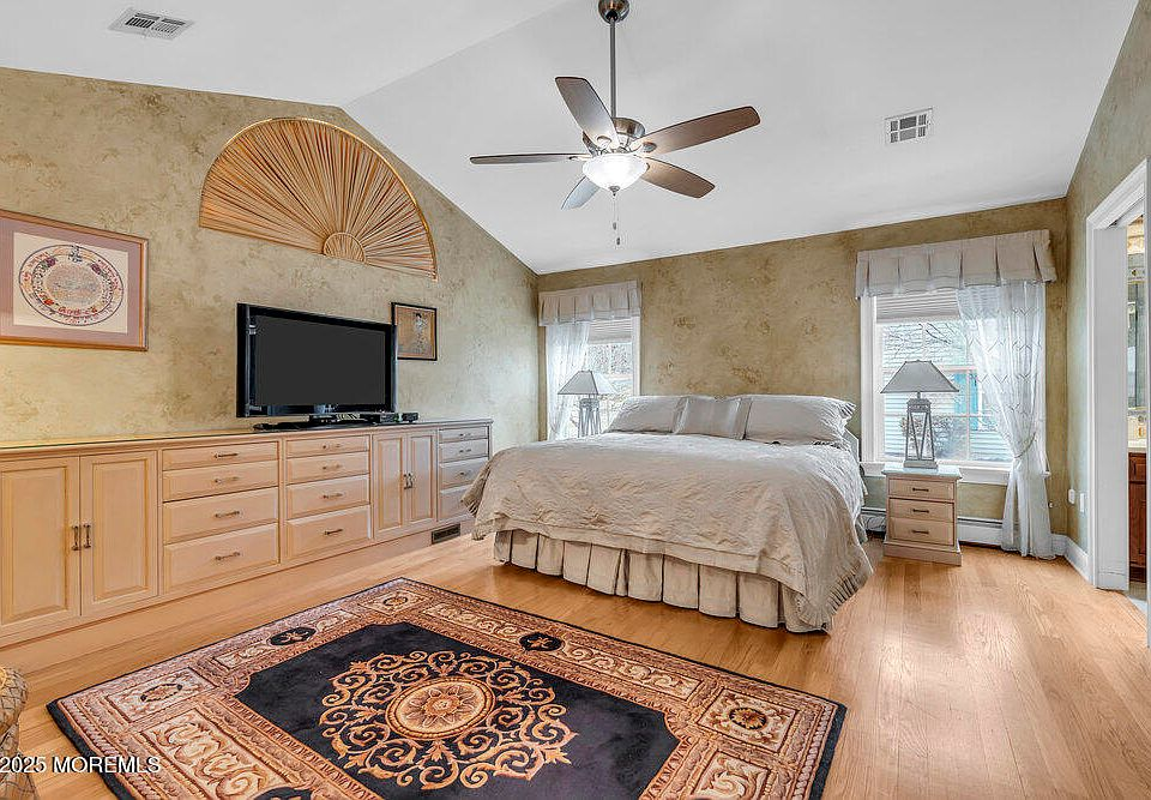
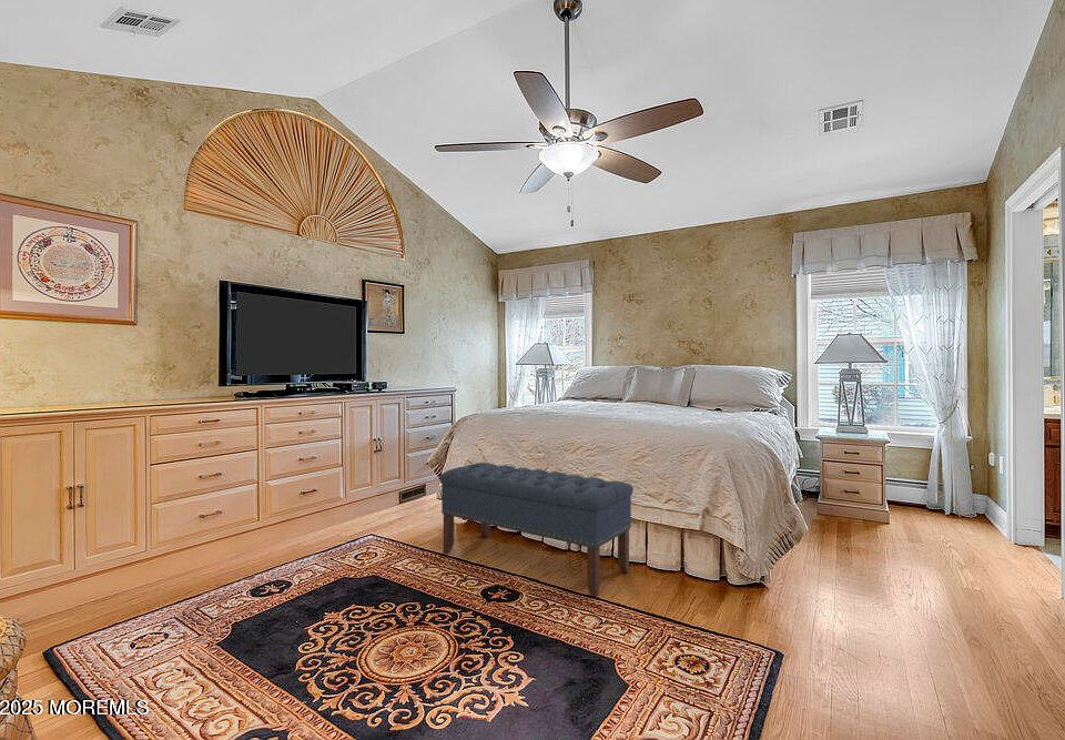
+ bench (531, 517)
